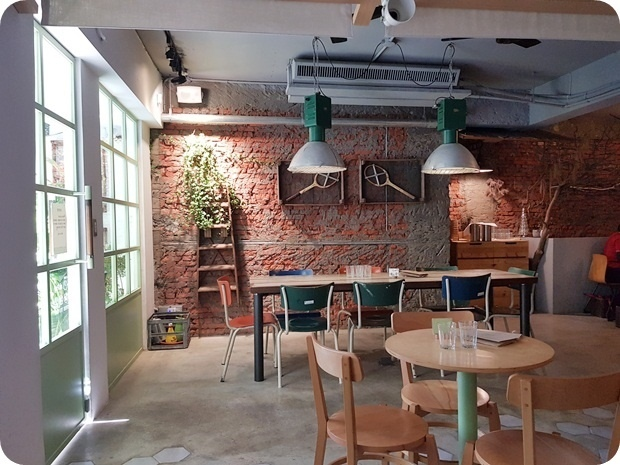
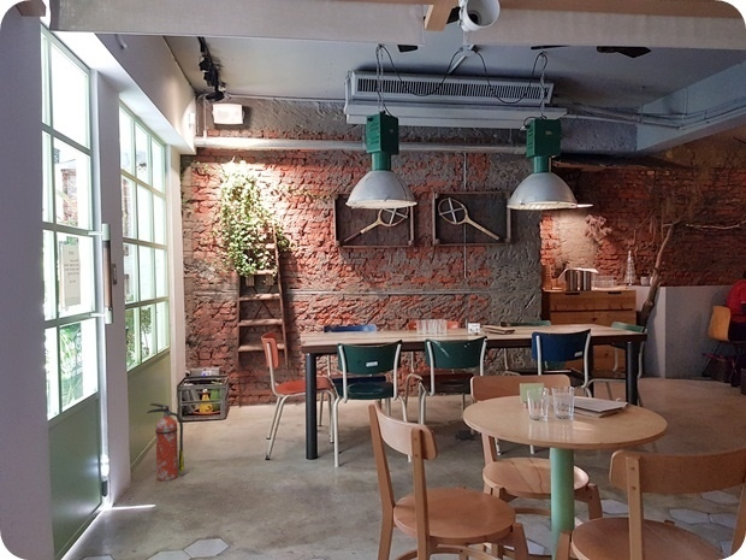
+ fire extinguisher (165, 440)
